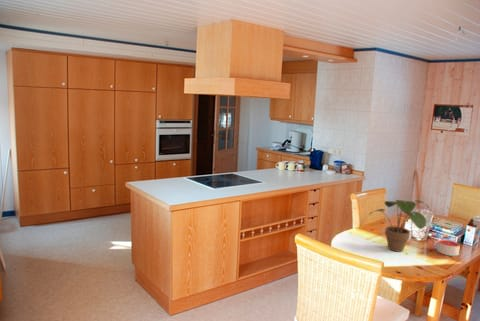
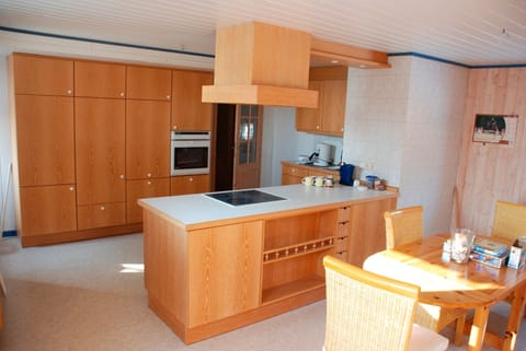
- potted plant (398, 222)
- candle (448, 247)
